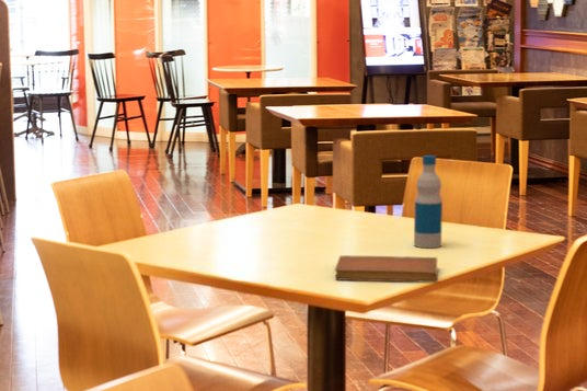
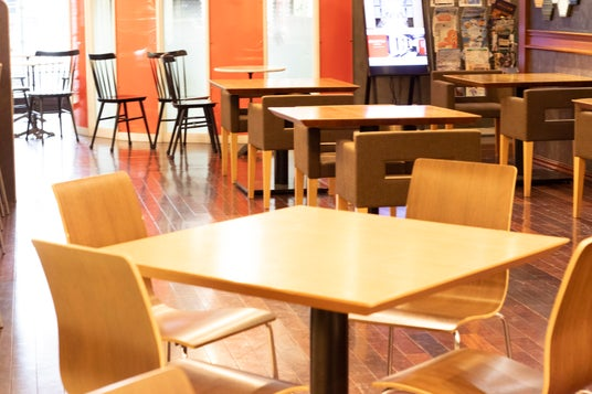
- bottle (428, 200)
- notebook (387, 267)
